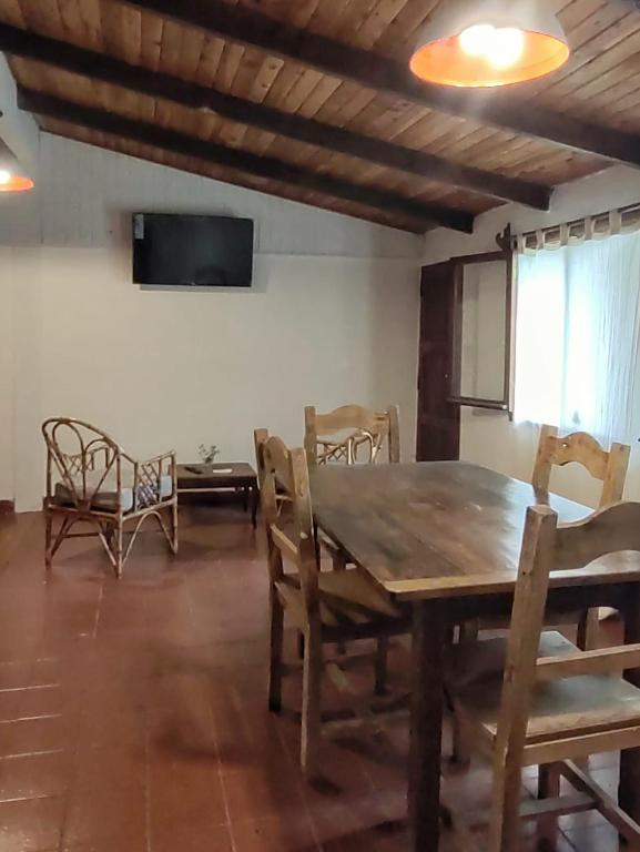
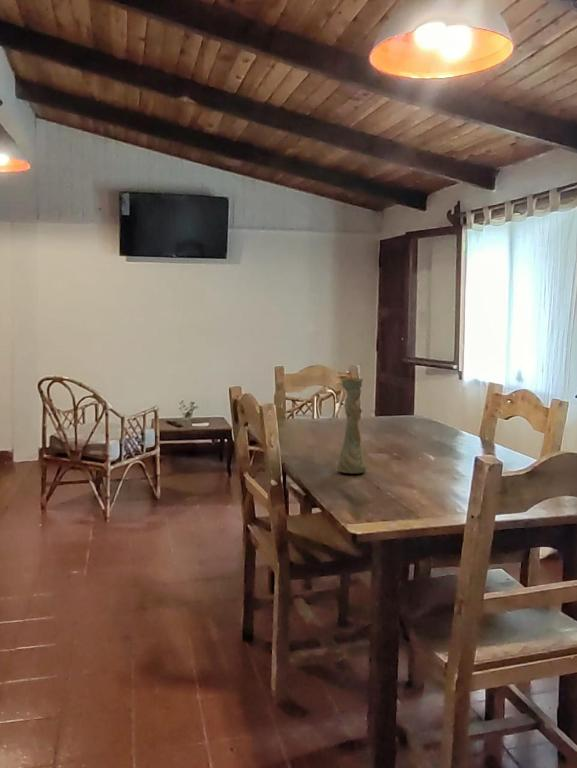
+ vase (353, 425)
